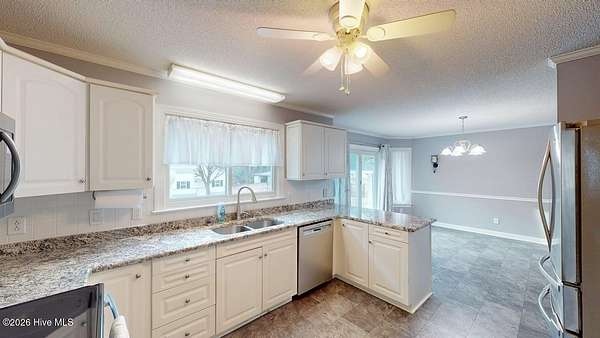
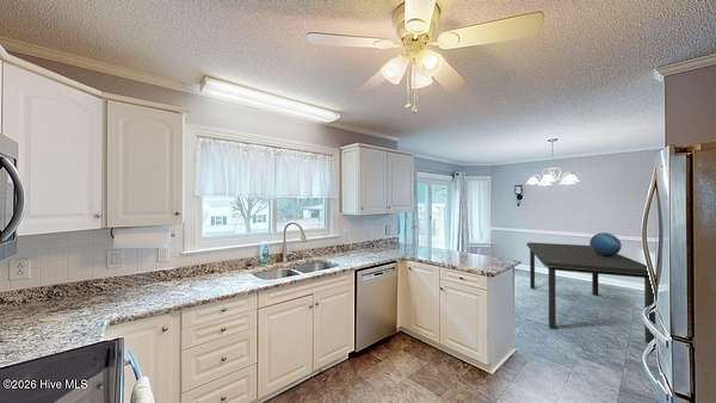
+ decorative globe (605, 244)
+ dining table (576, 271)
